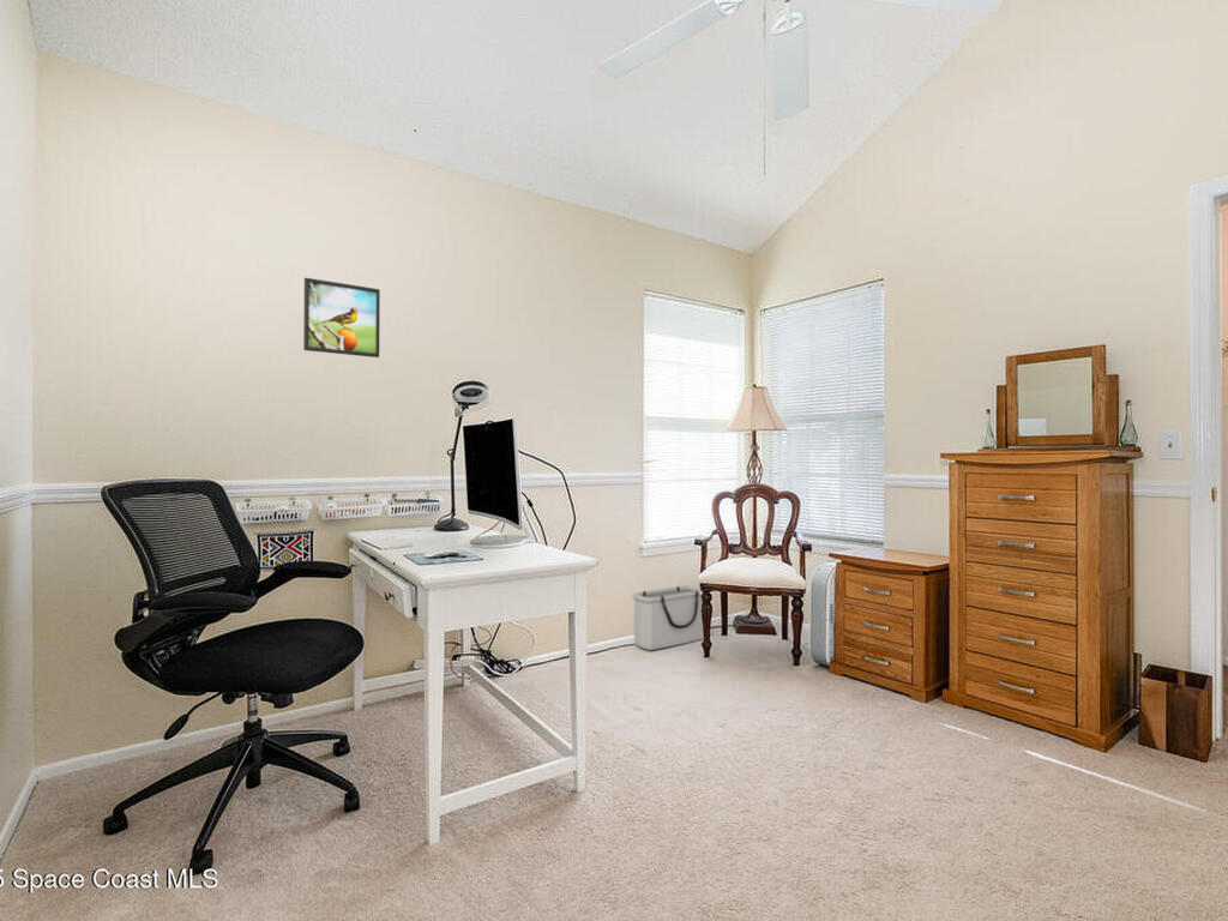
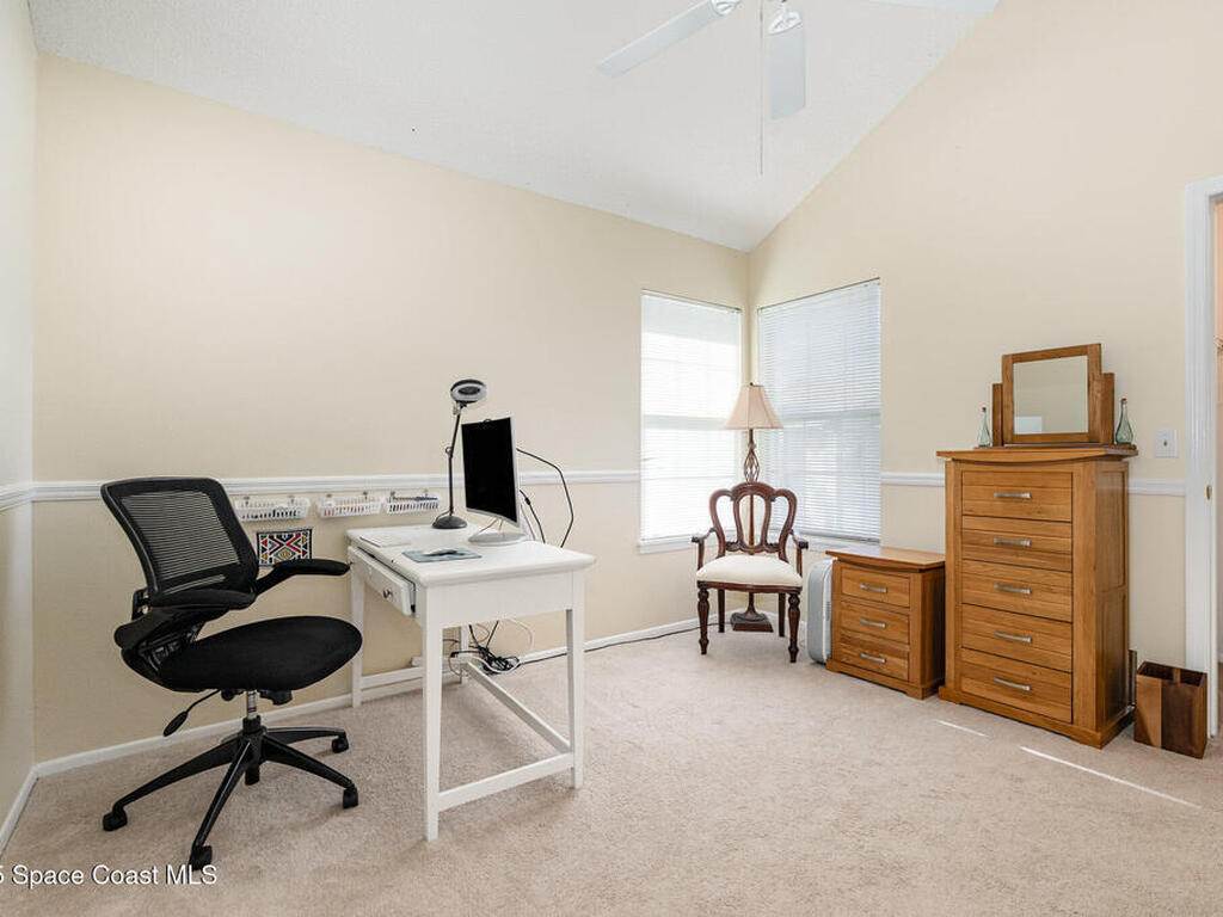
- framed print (342, 318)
- storage bin (670, 616)
